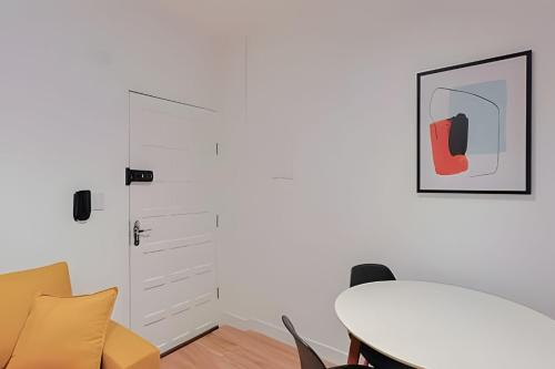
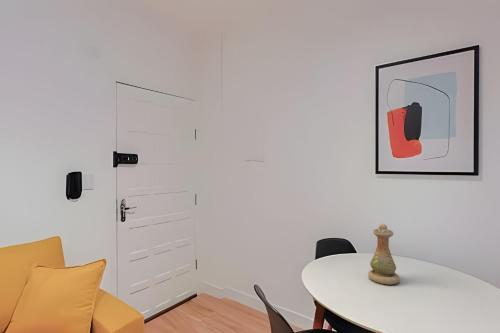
+ vase (383, 251)
